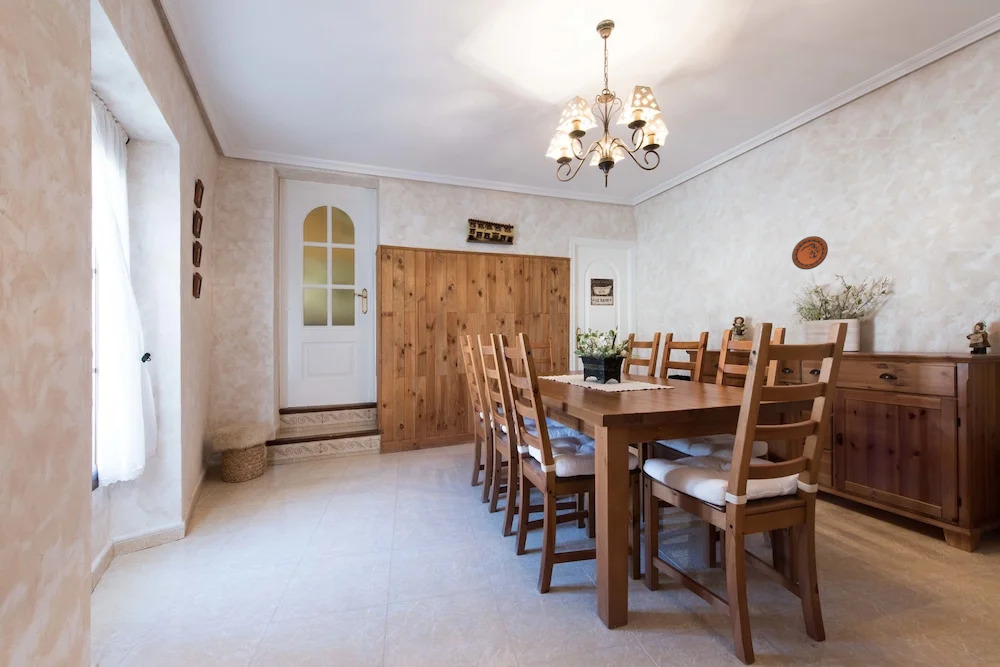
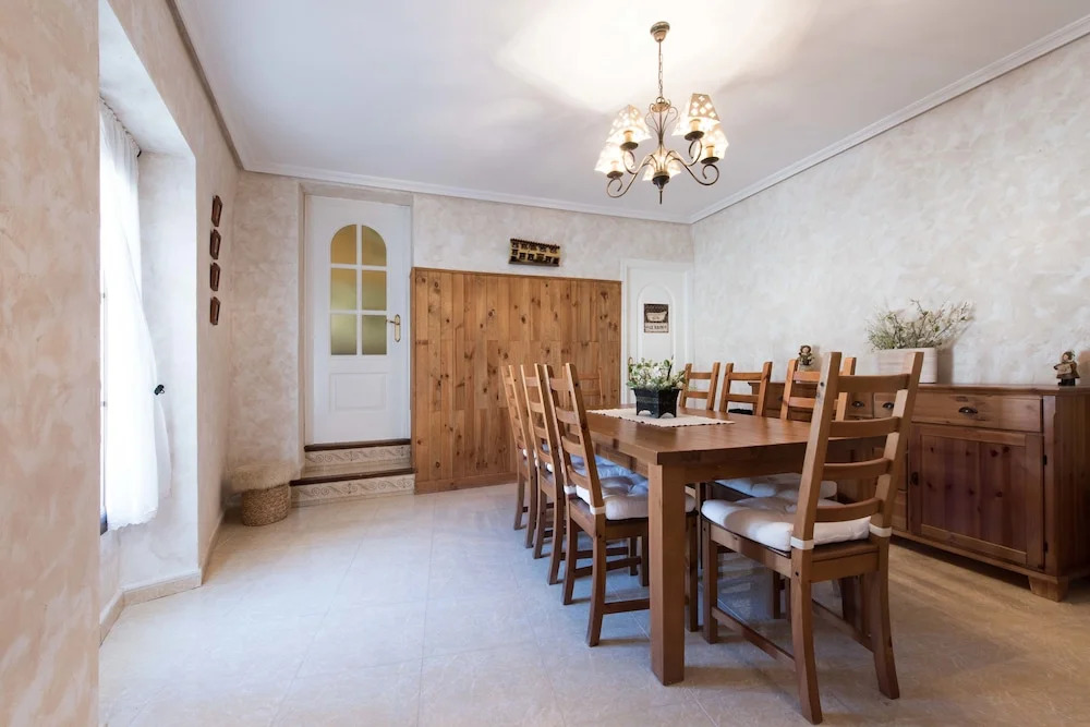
- decorative plate (809, 253)
